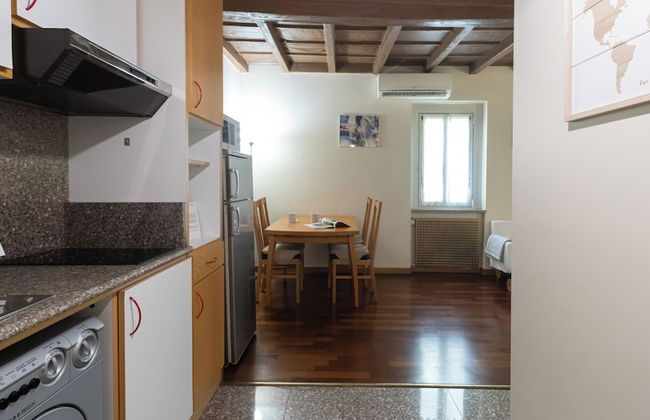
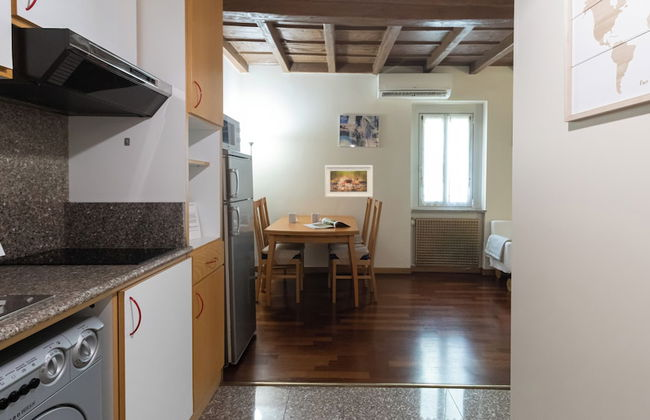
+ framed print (348, 181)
